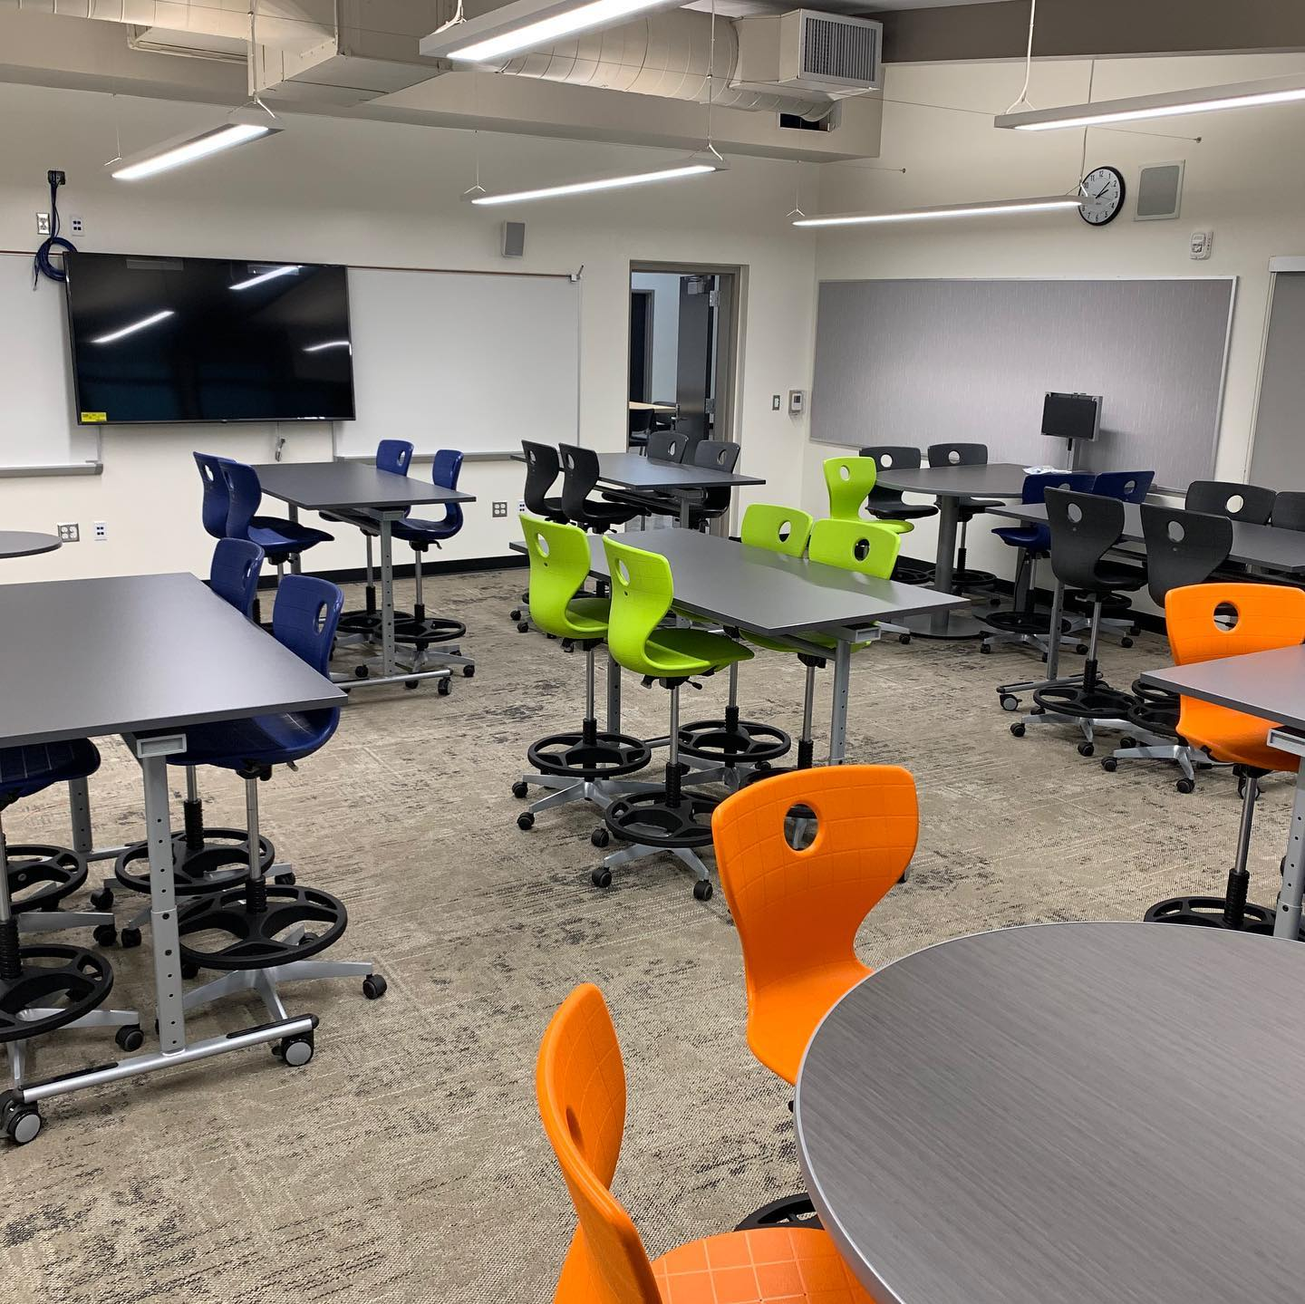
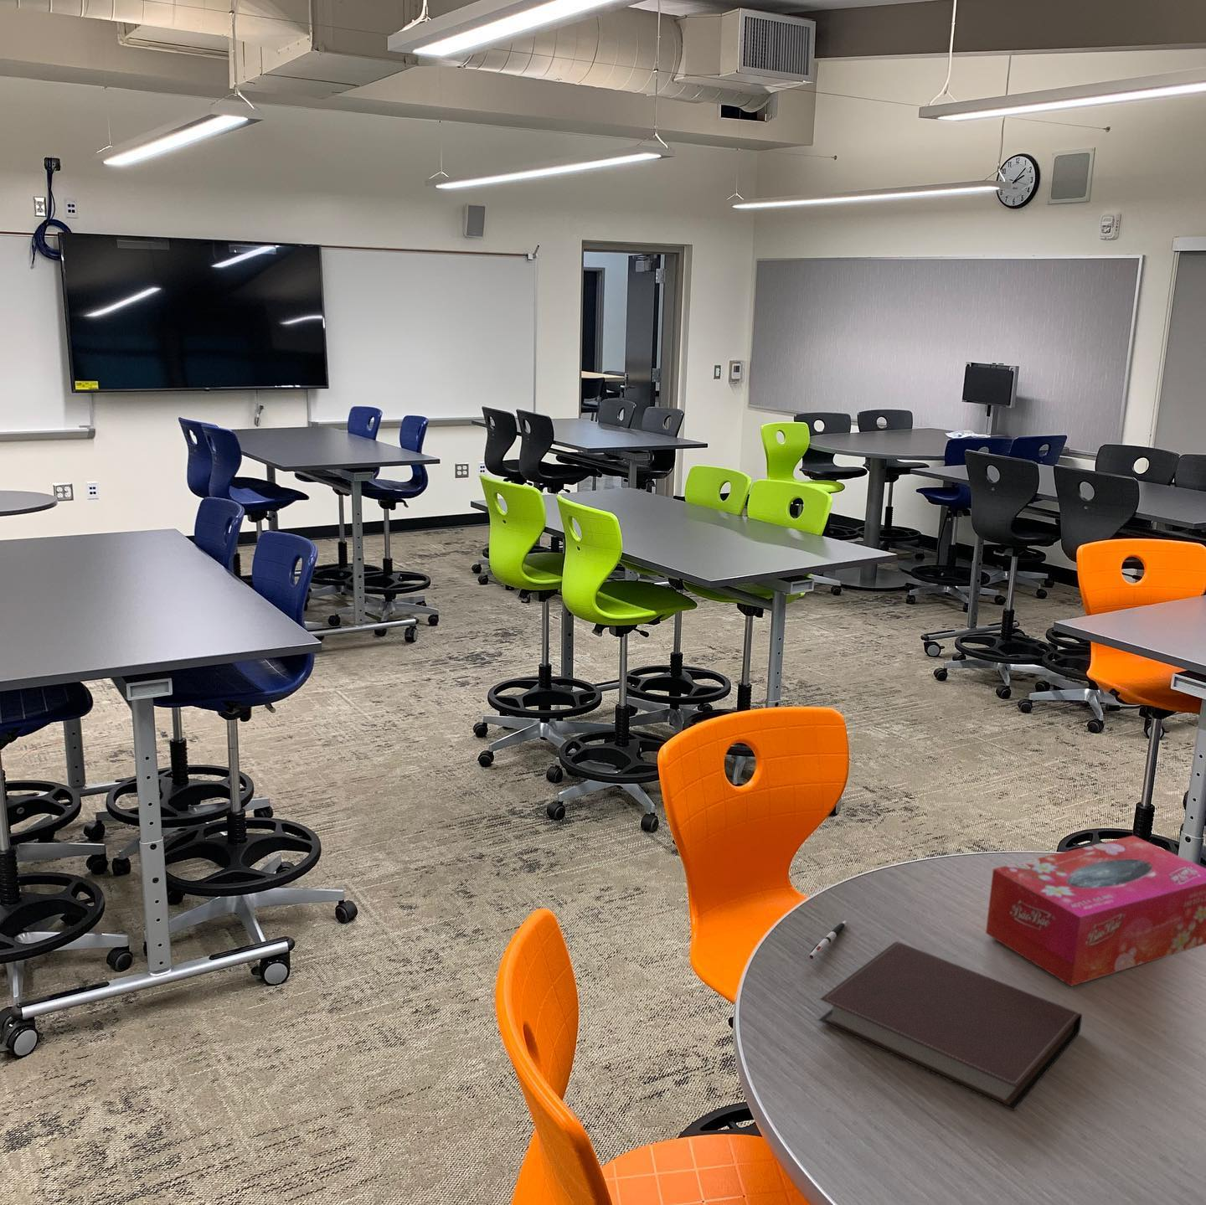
+ notebook (950, 1015)
+ pen (829, 938)
+ tissue box (1103, 905)
